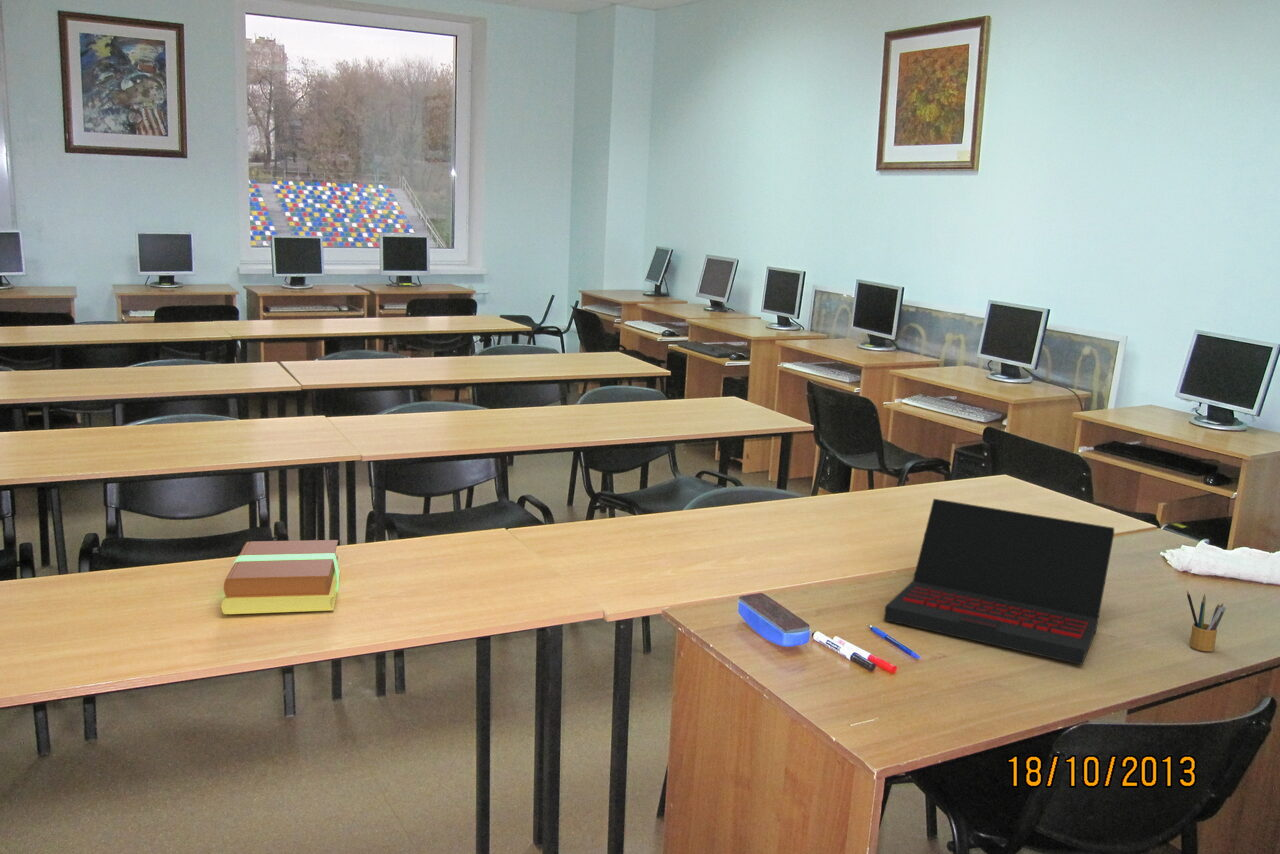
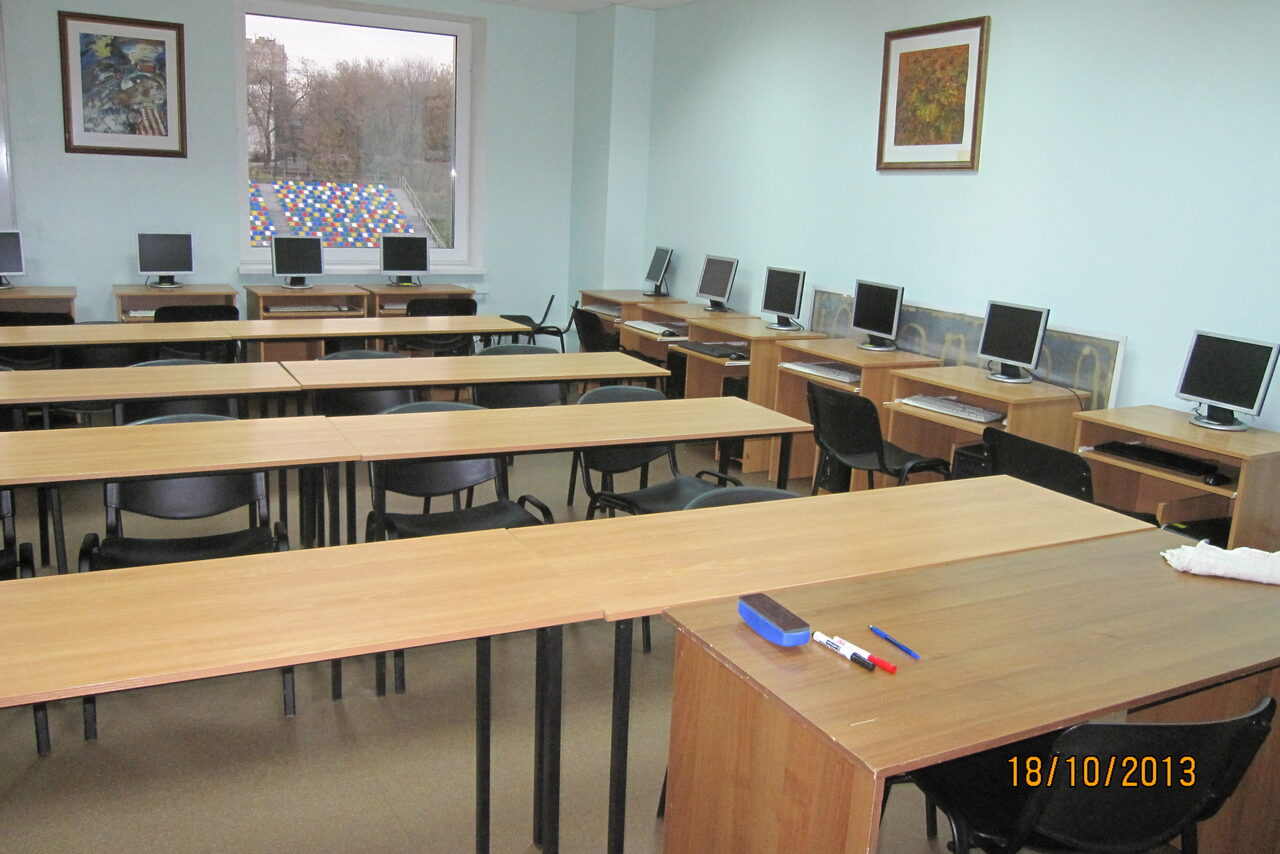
- laptop (1001, 572)
- pencil box (1203, 621)
- book (285, 574)
